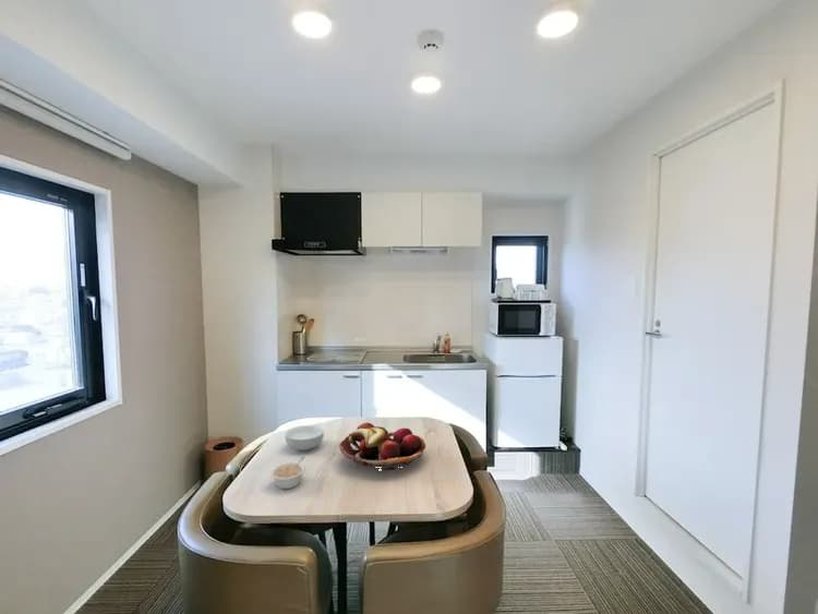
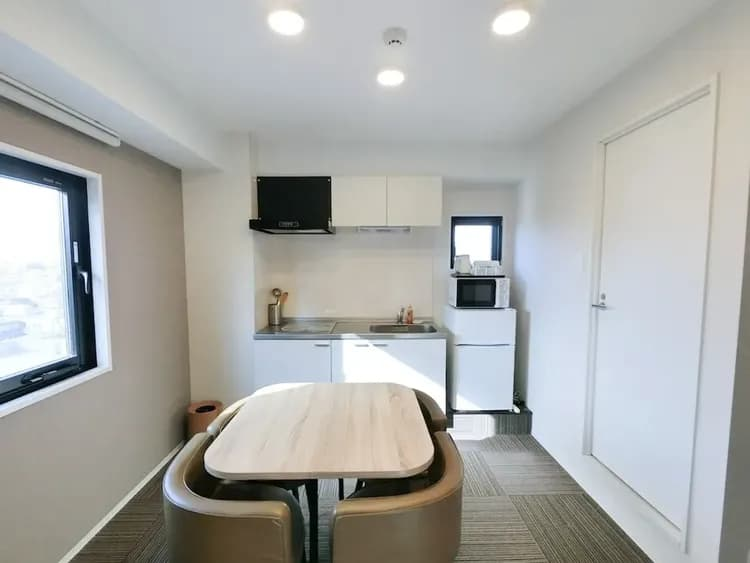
- legume (288, 473)
- cereal bowl (304, 438)
- fruit basket (382, 443)
